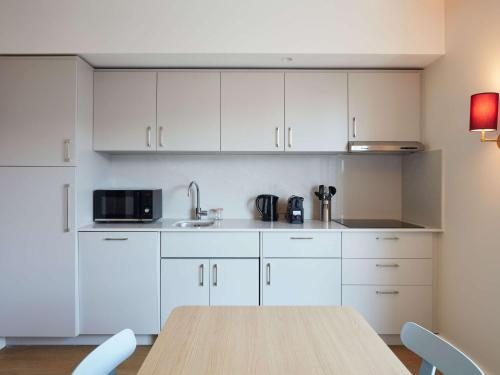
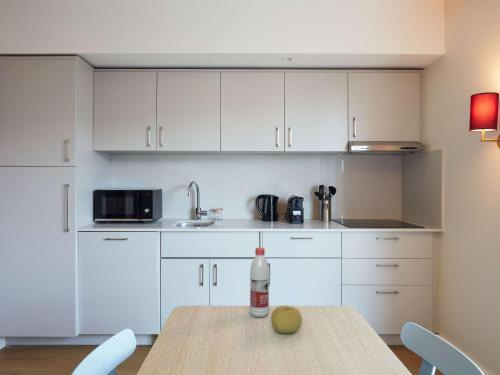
+ water bottle (259, 281)
+ fruit (286, 319)
